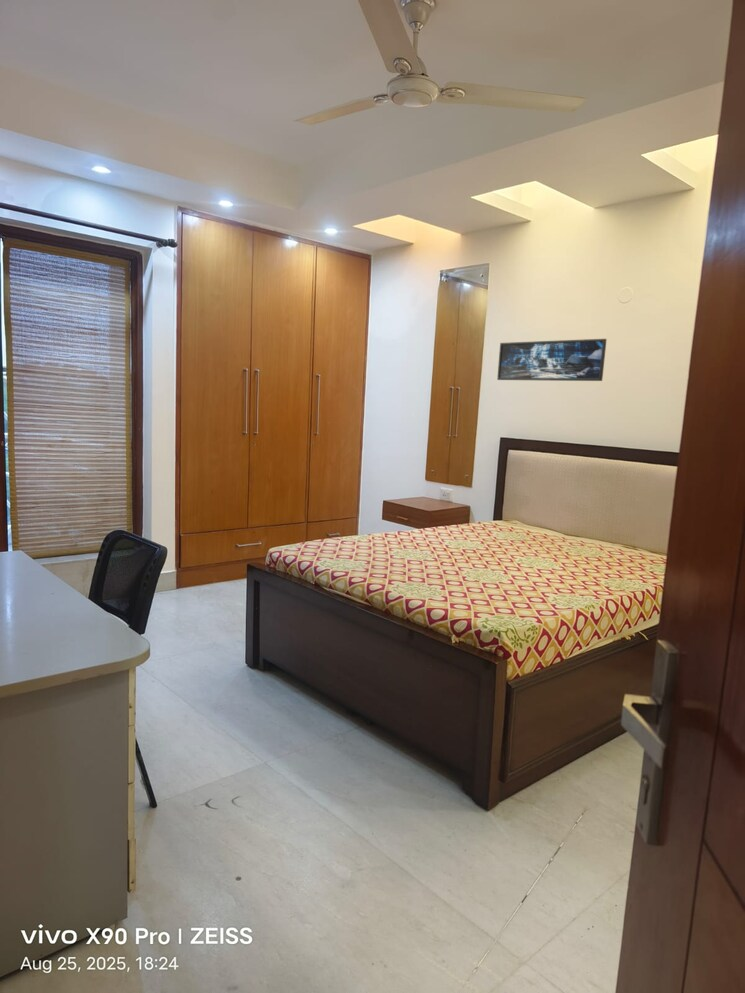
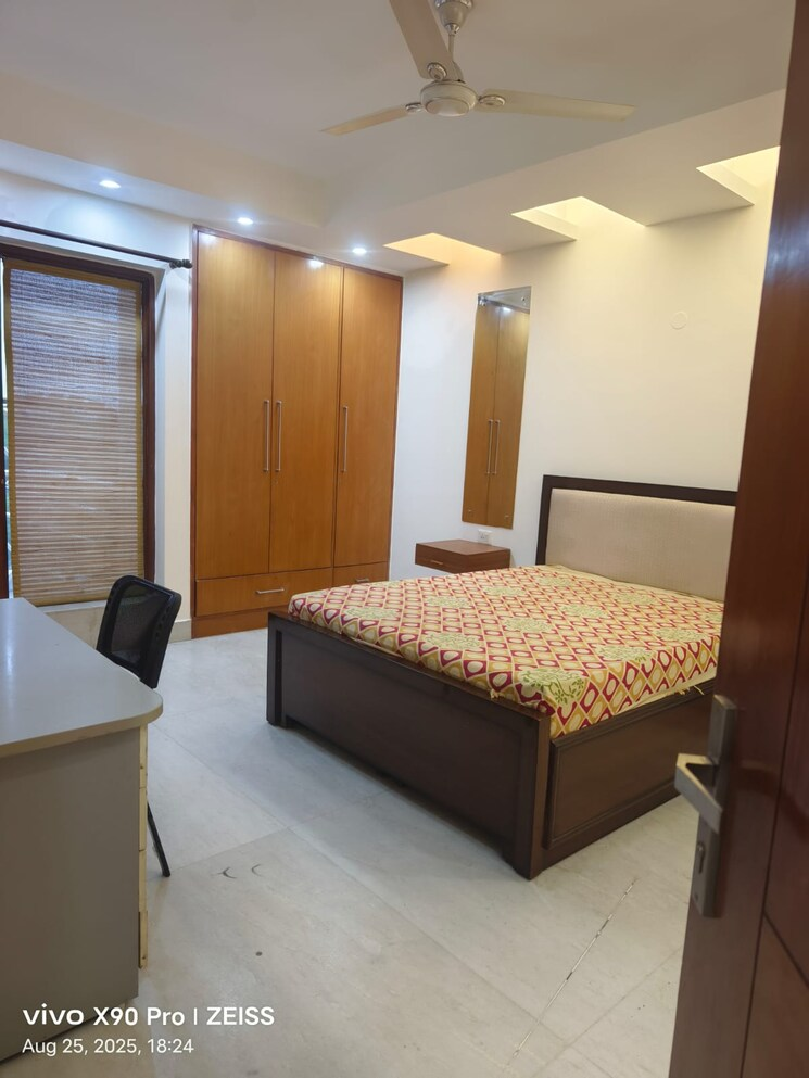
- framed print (548, 360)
